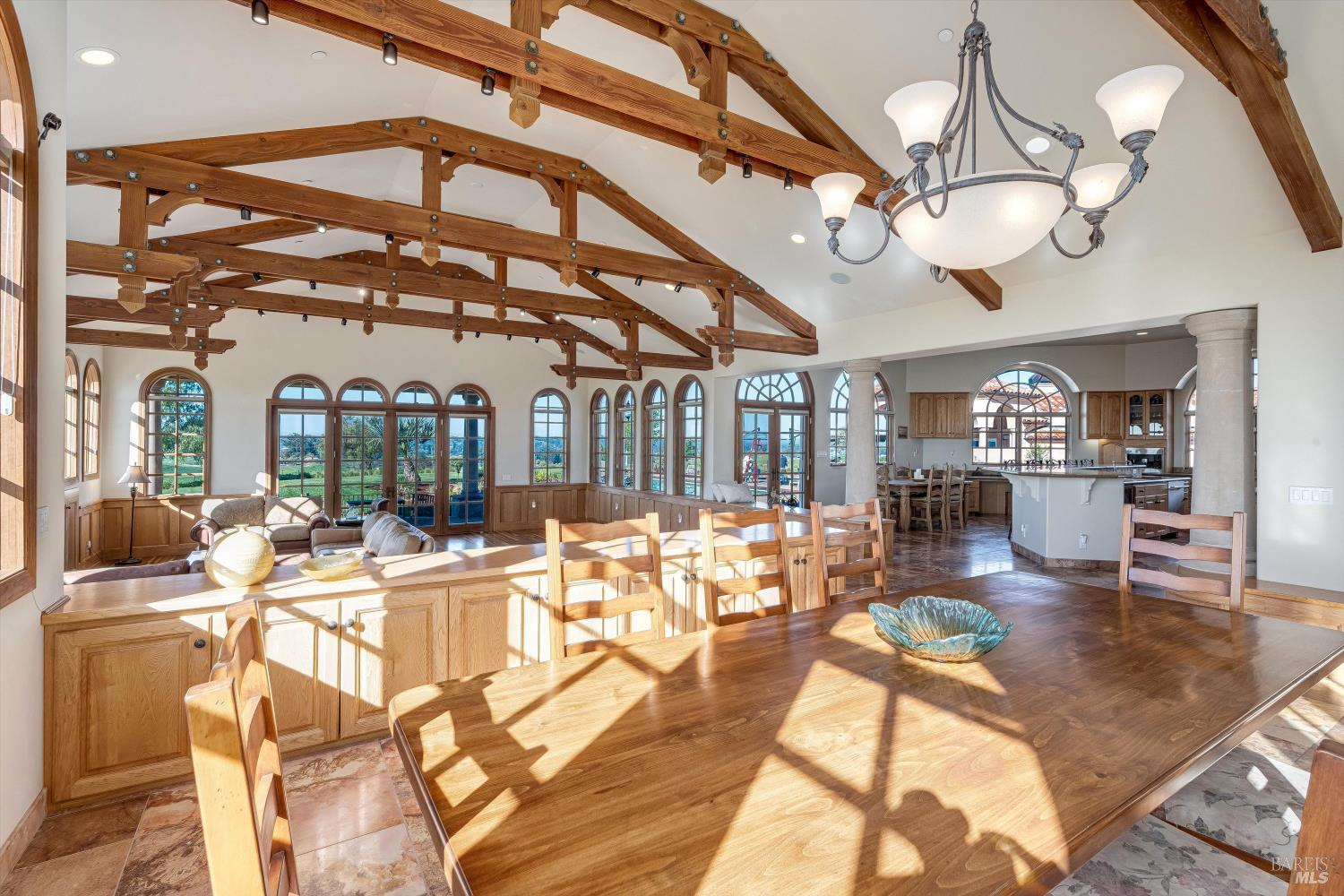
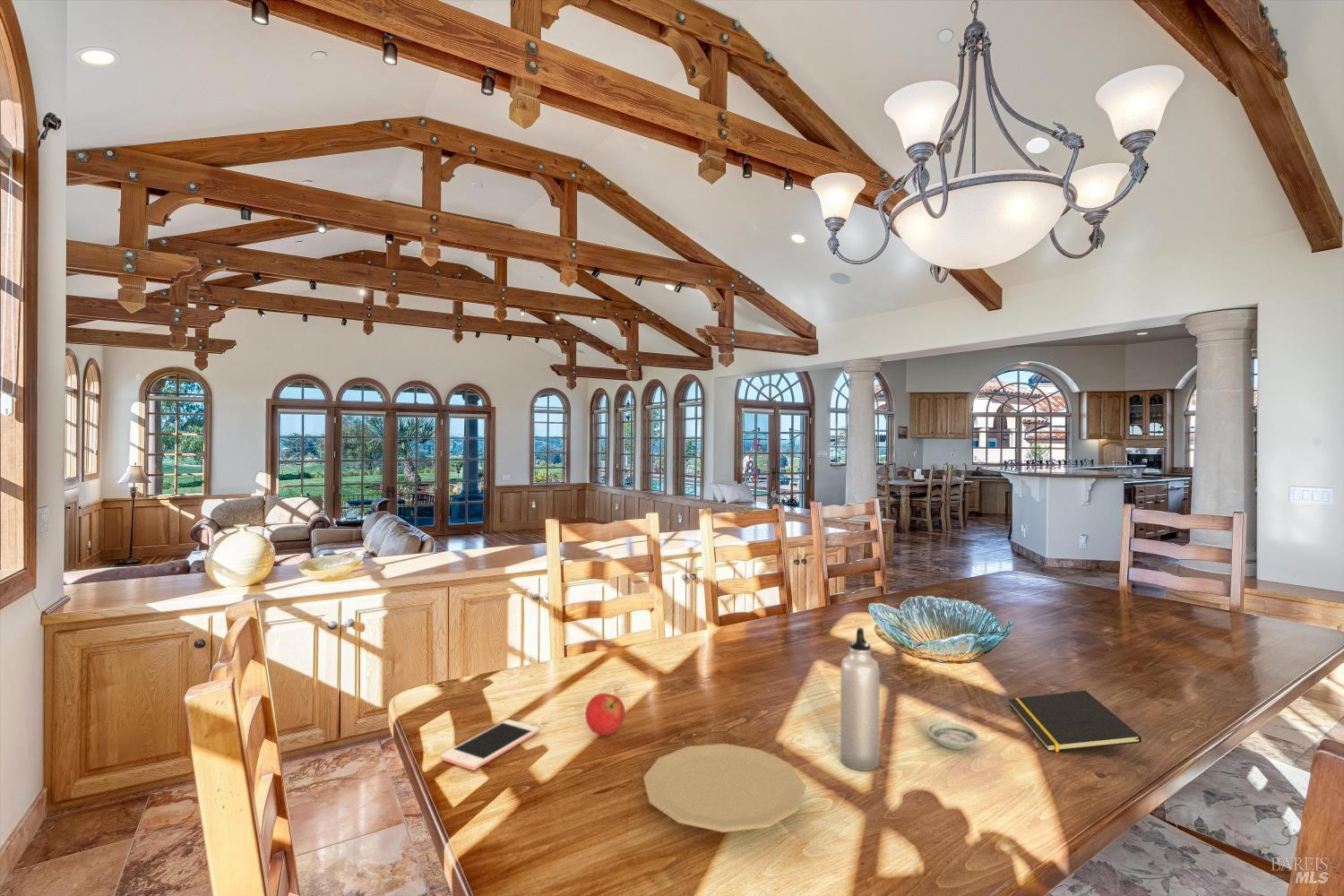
+ notepad (1068, 719)
+ fruit (605, 714)
+ water bottle (859, 695)
+ plate (723, 789)
+ cell phone (492, 743)
+ saucer (952, 737)
